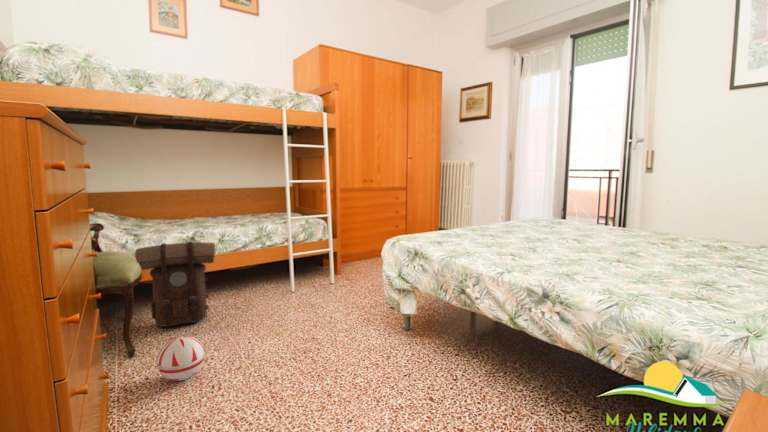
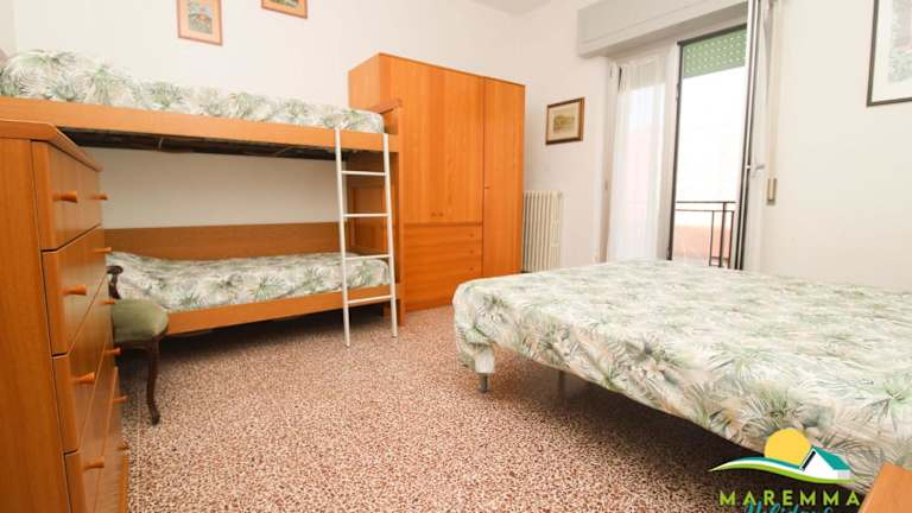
- backpack (179, 281)
- ball (181, 357)
